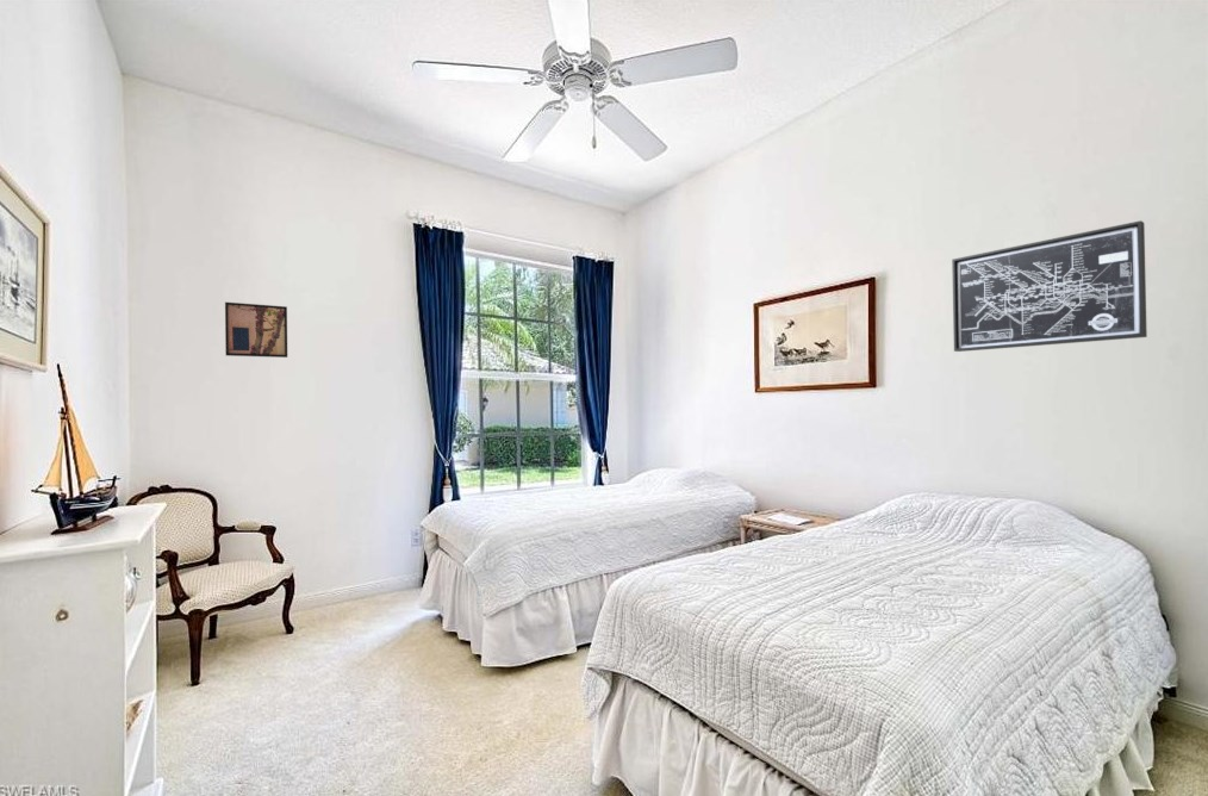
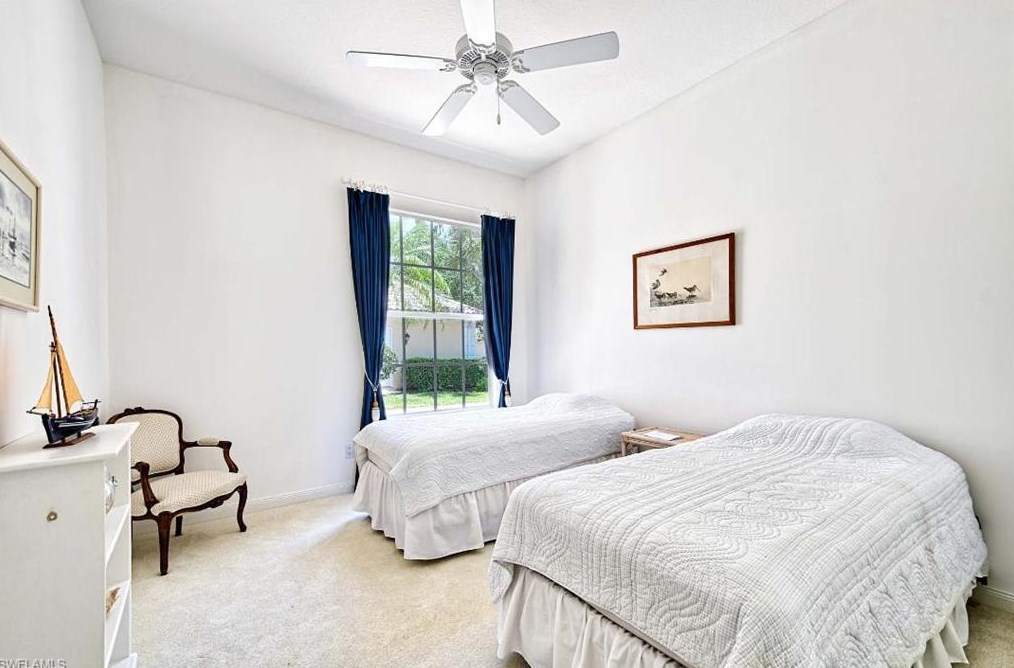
- wall art (1039, 293)
- wall art (256, 330)
